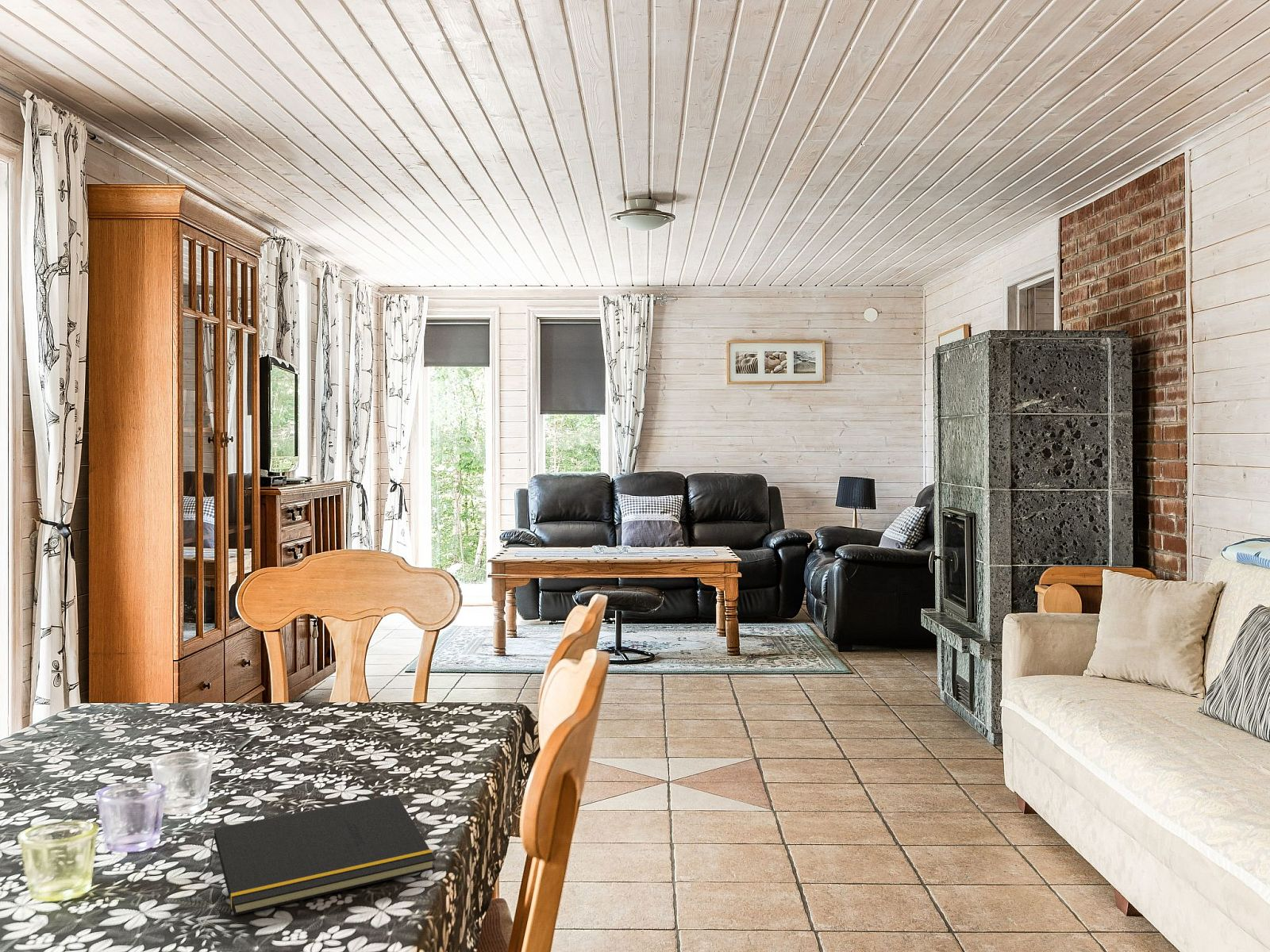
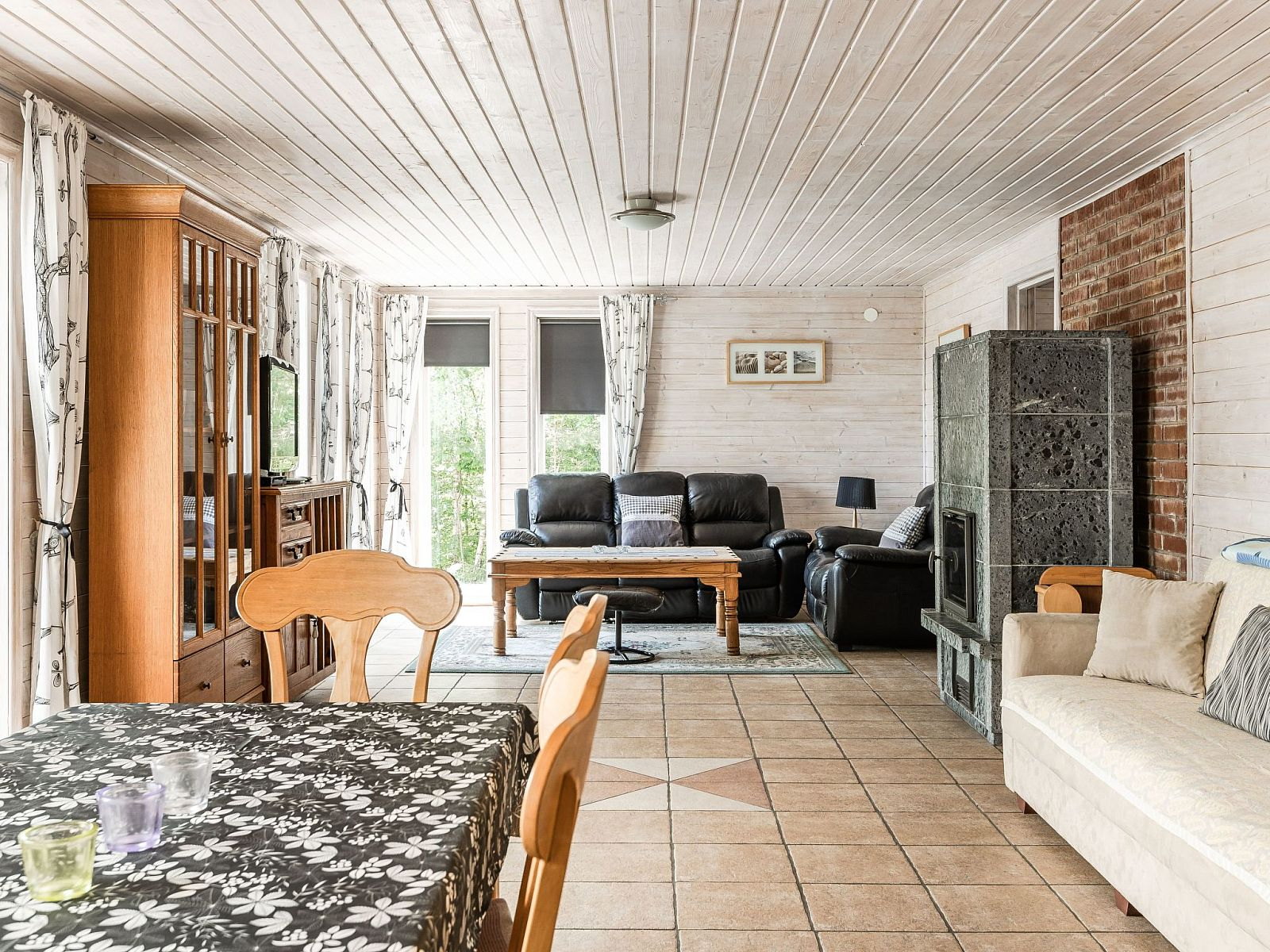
- notepad (324, 848)
